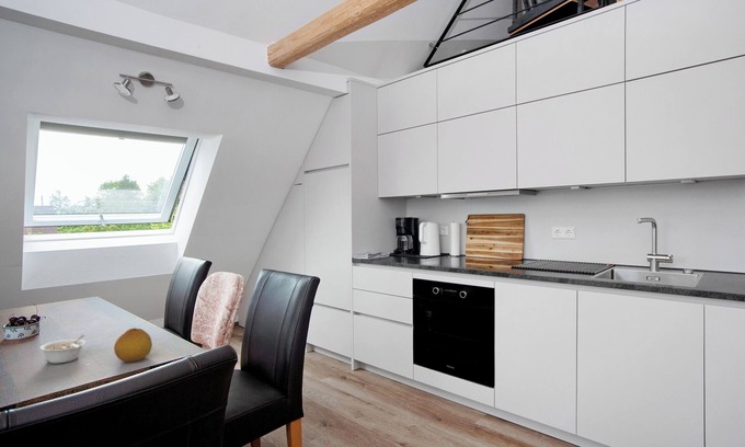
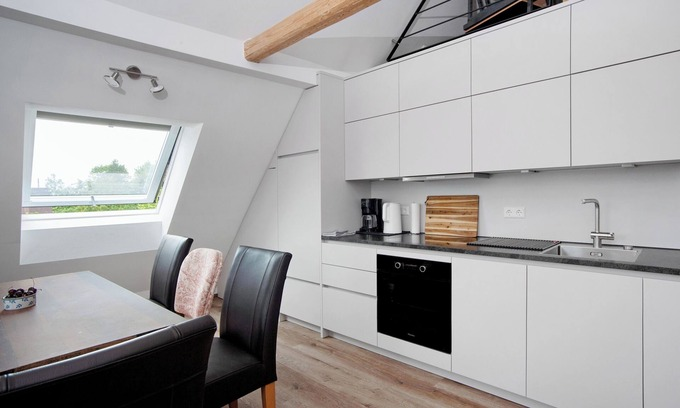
- legume (62, 349)
- fruit (133, 343)
